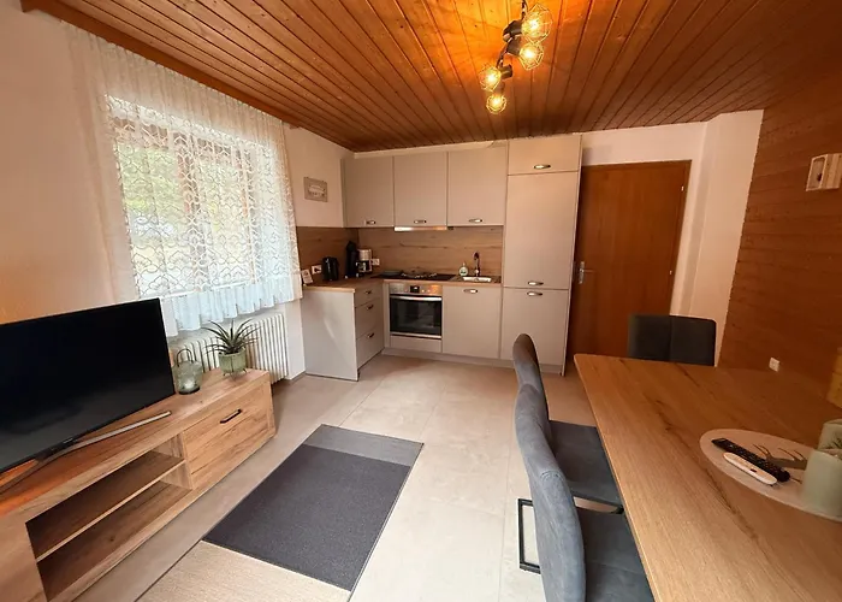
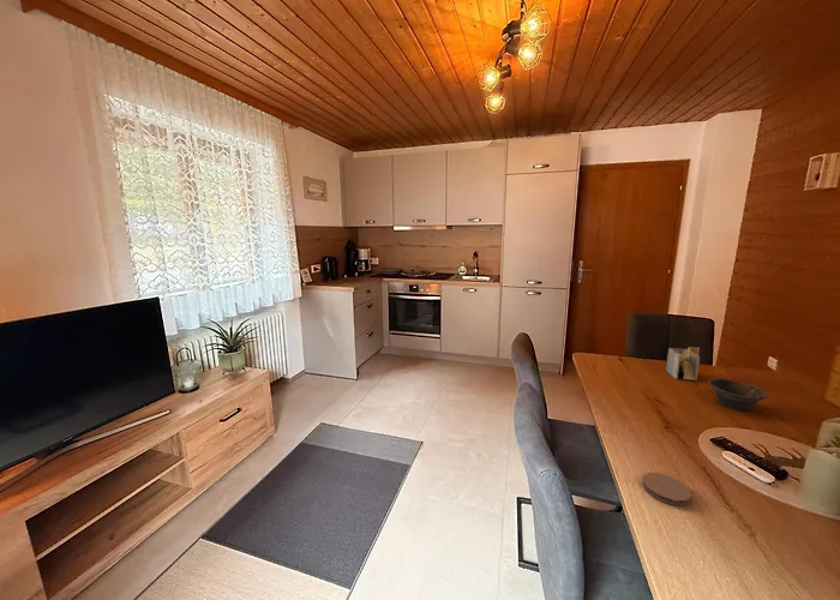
+ napkin holder (683, 359)
+ coaster (665, 487)
+ bowl (734, 395)
